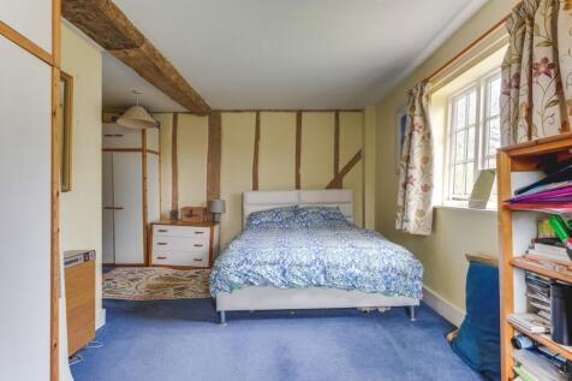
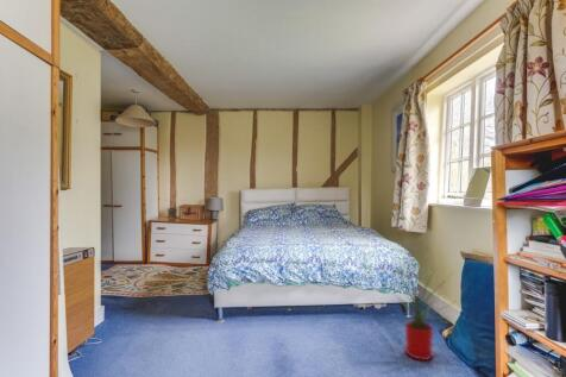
+ house plant (420, 307)
